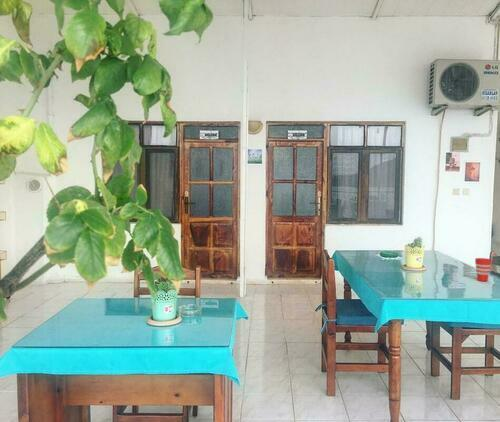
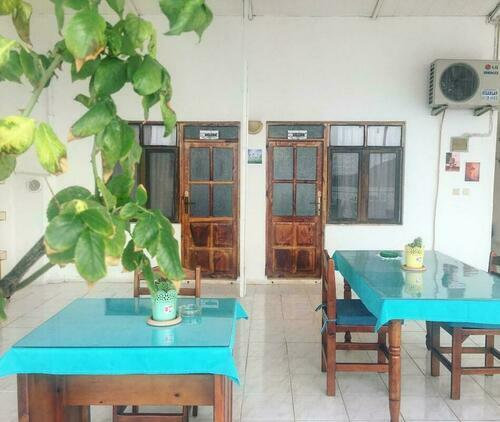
- cup (482, 269)
